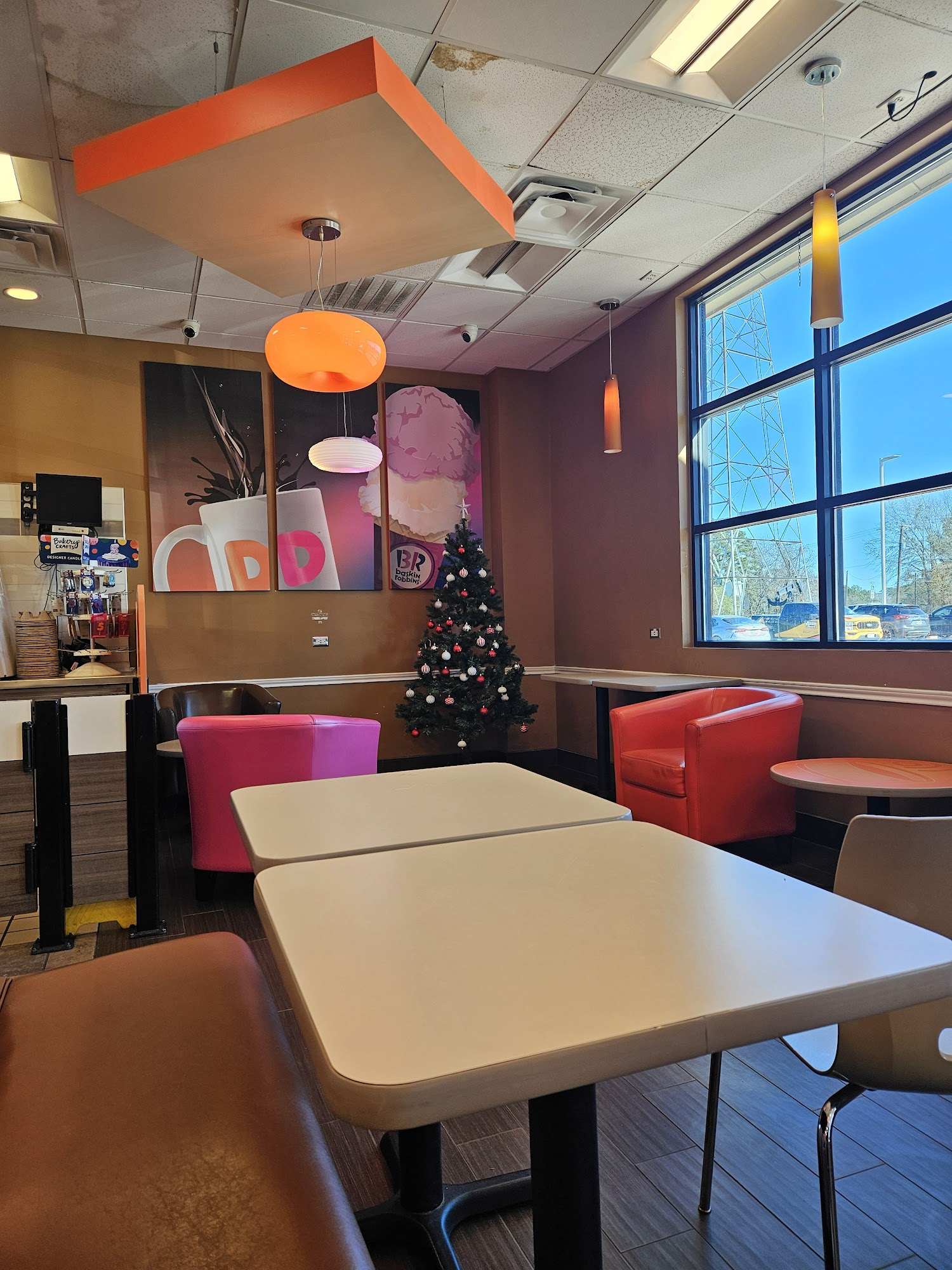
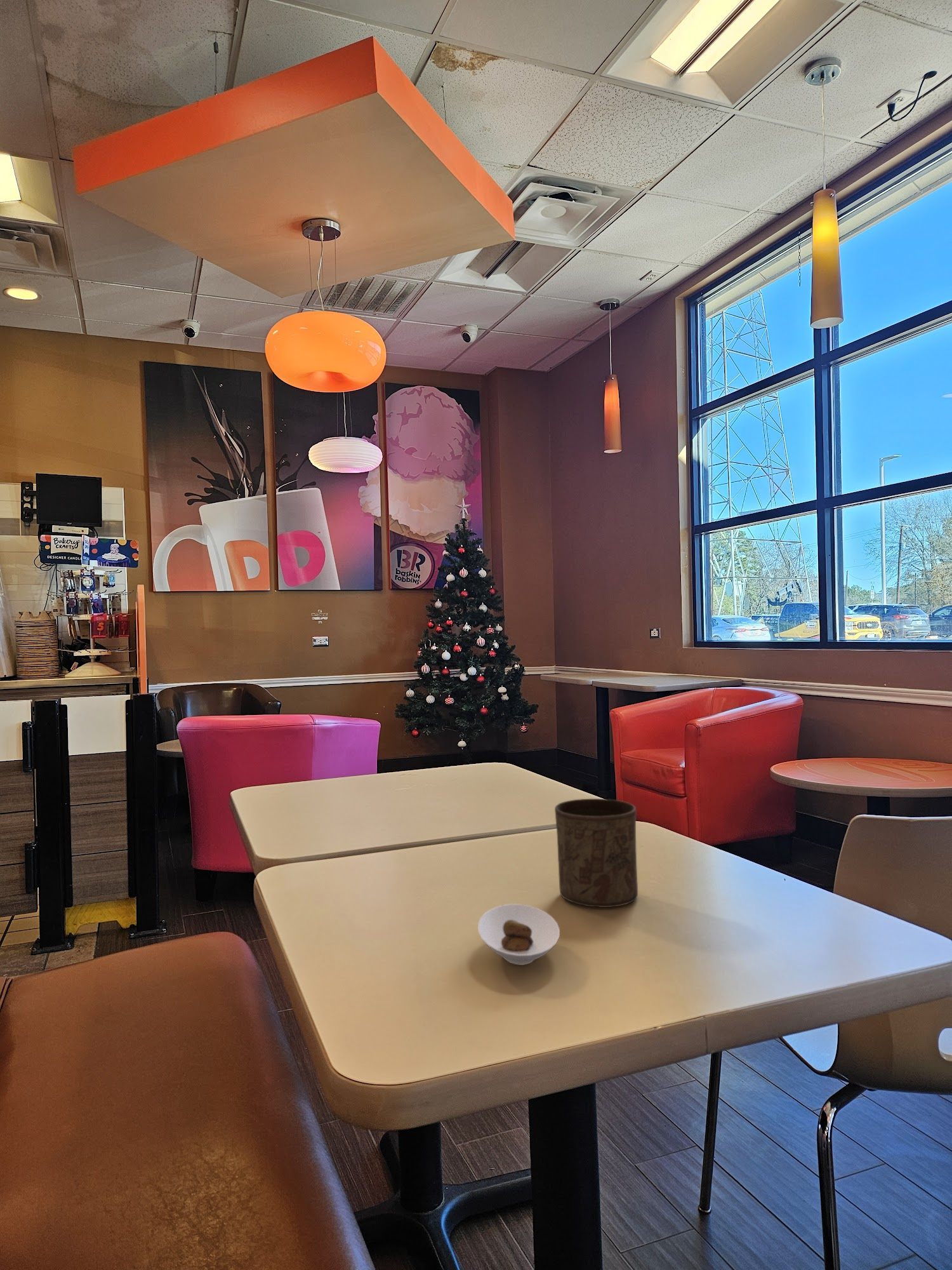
+ cup (596, 851)
+ saucer (518, 937)
